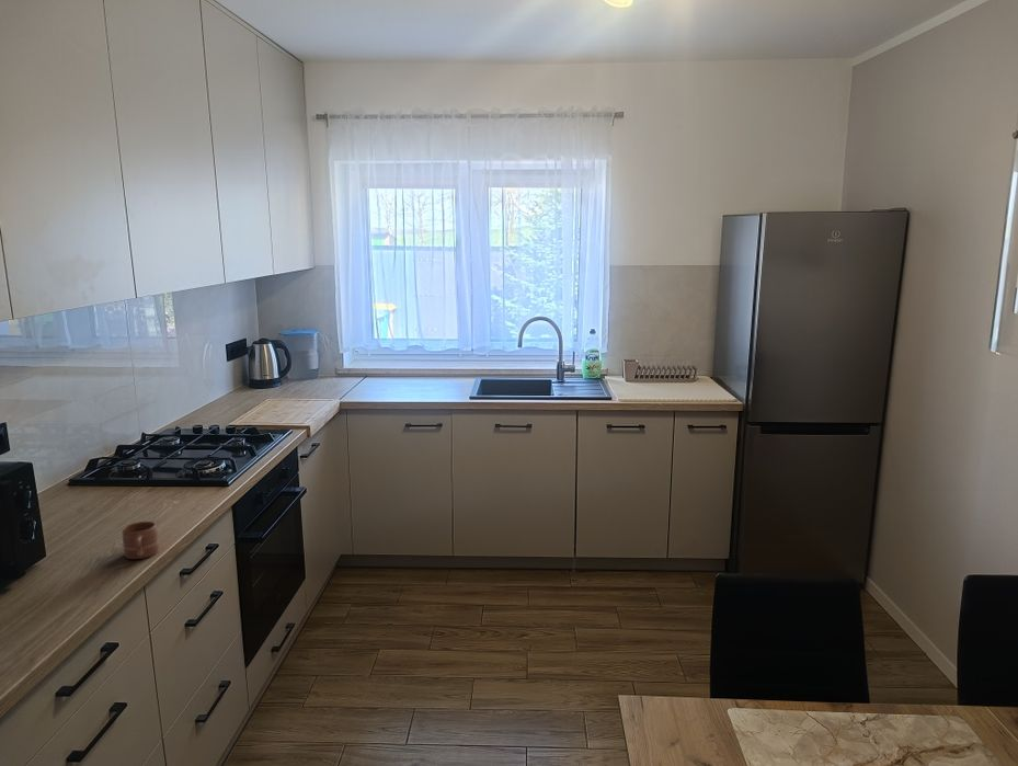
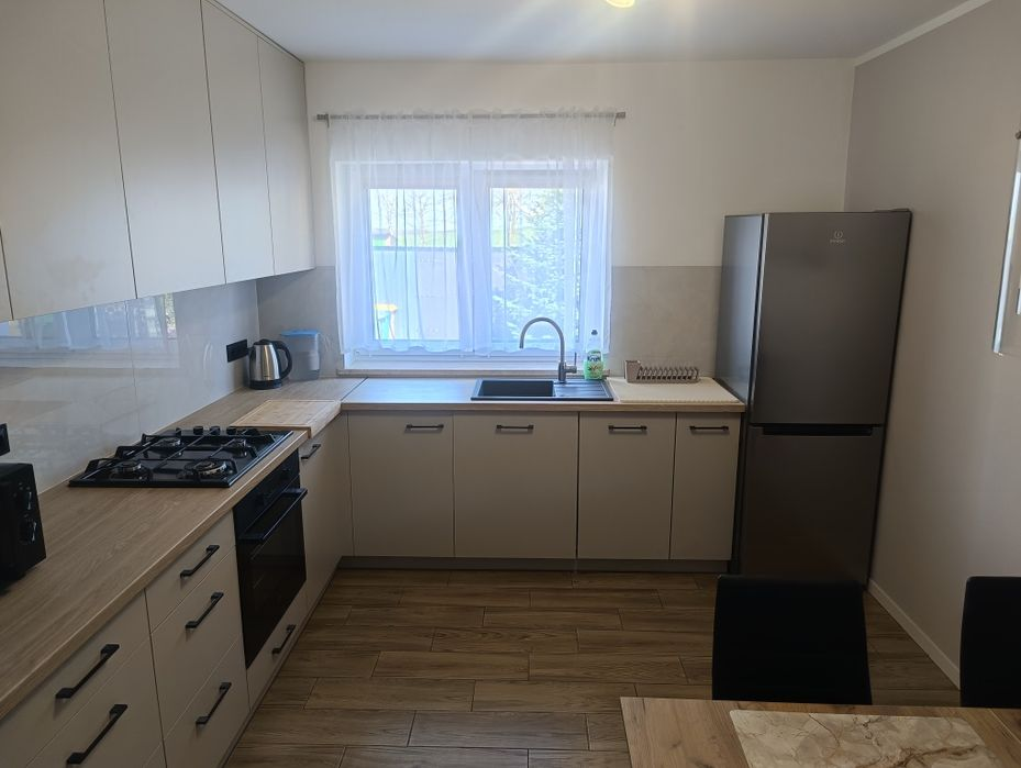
- mug (138, 542)
